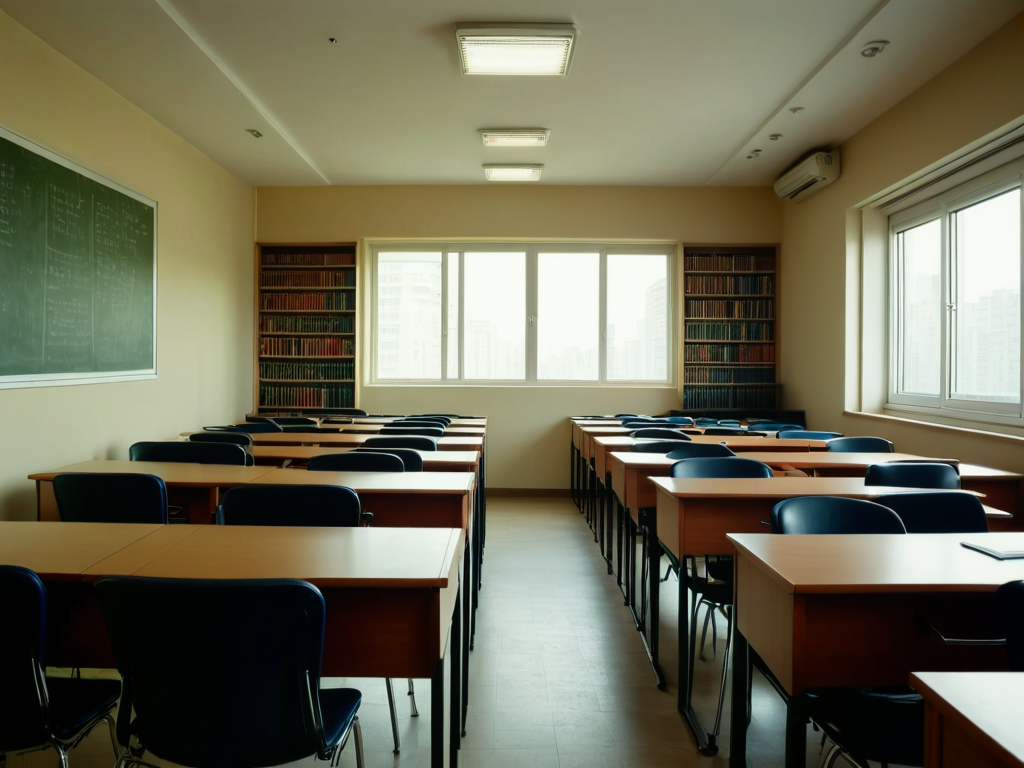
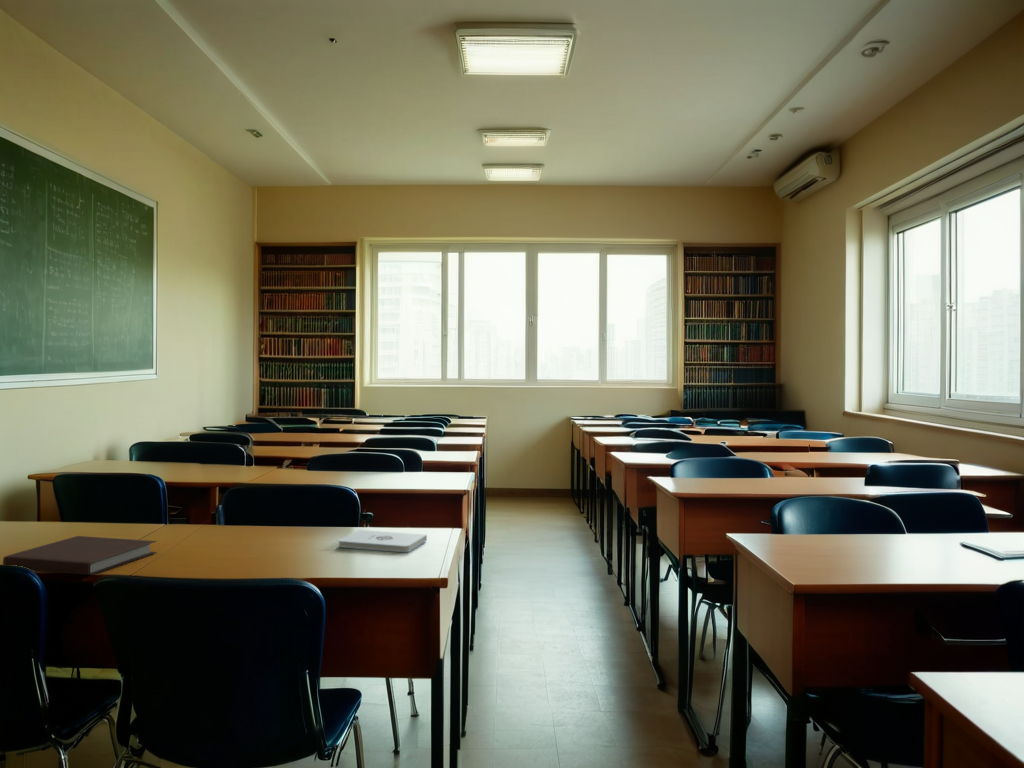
+ notepad (382, 540)
+ notebook (83, 554)
